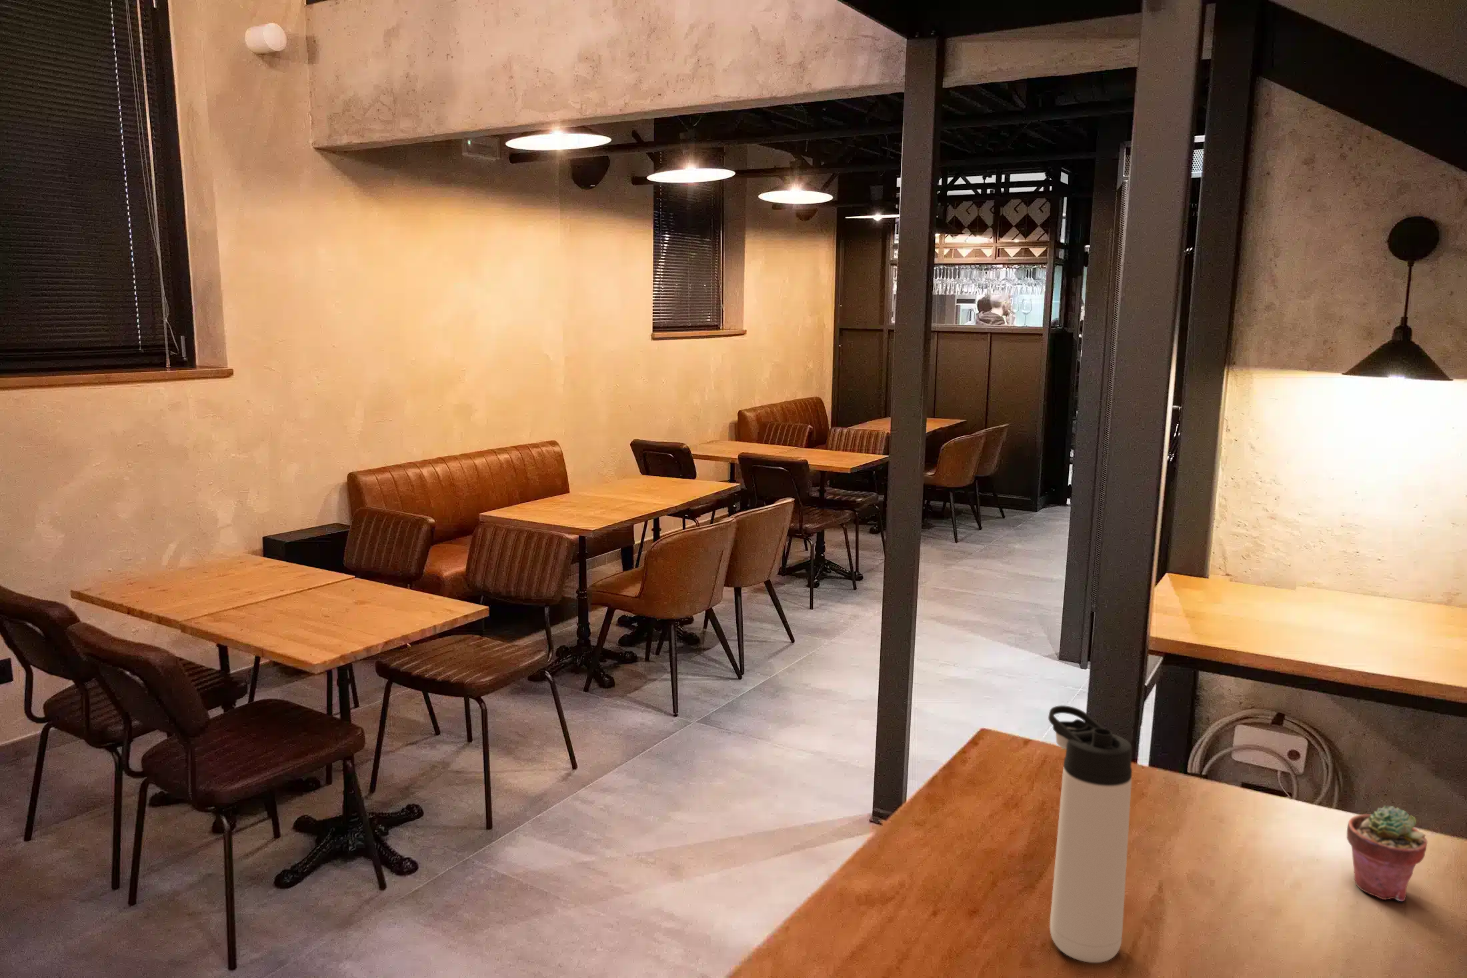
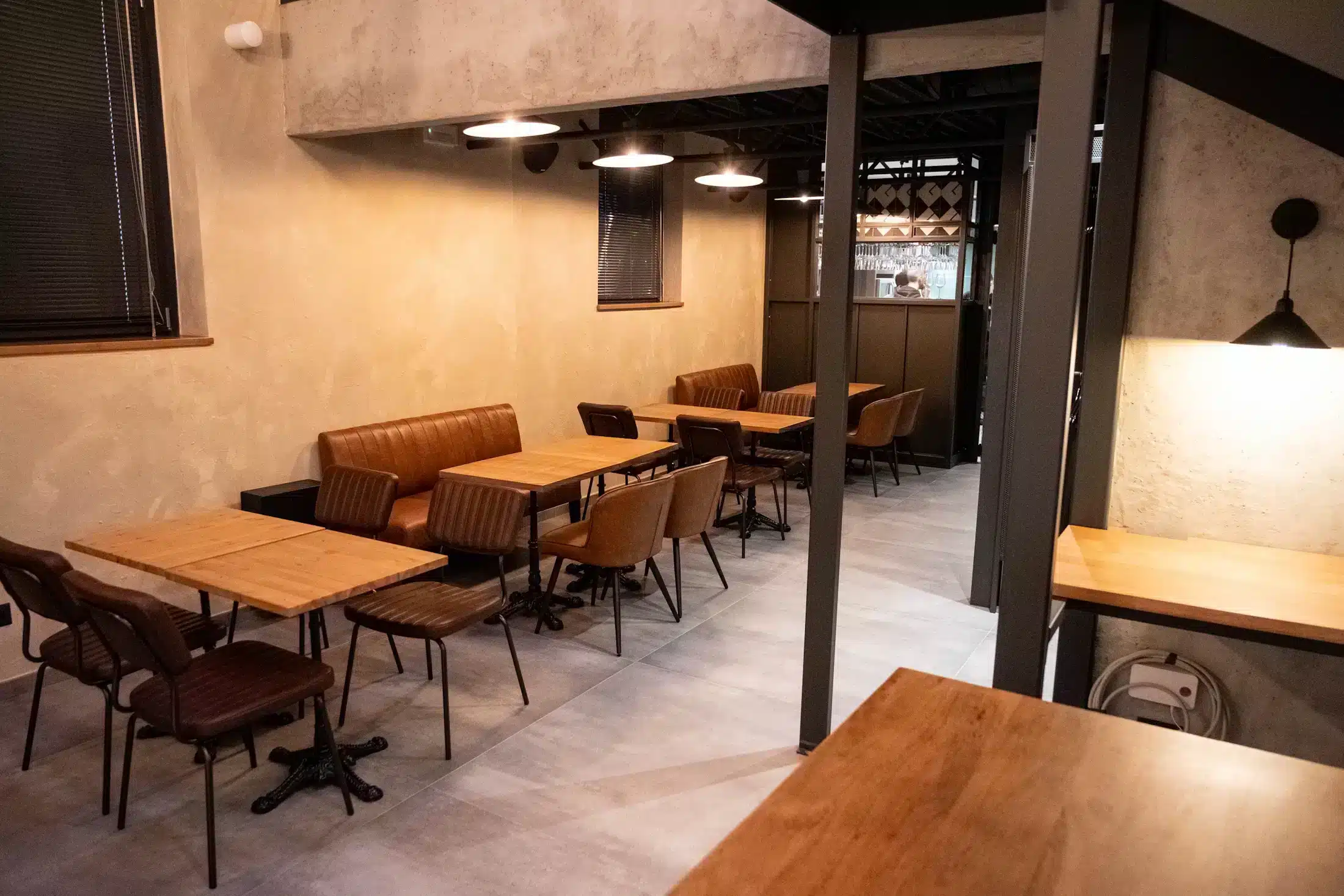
- potted succulent (1385, 847)
- thermos bottle (1082, 832)
